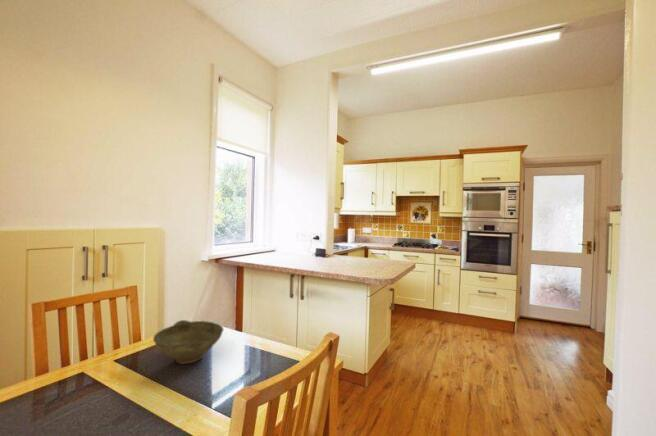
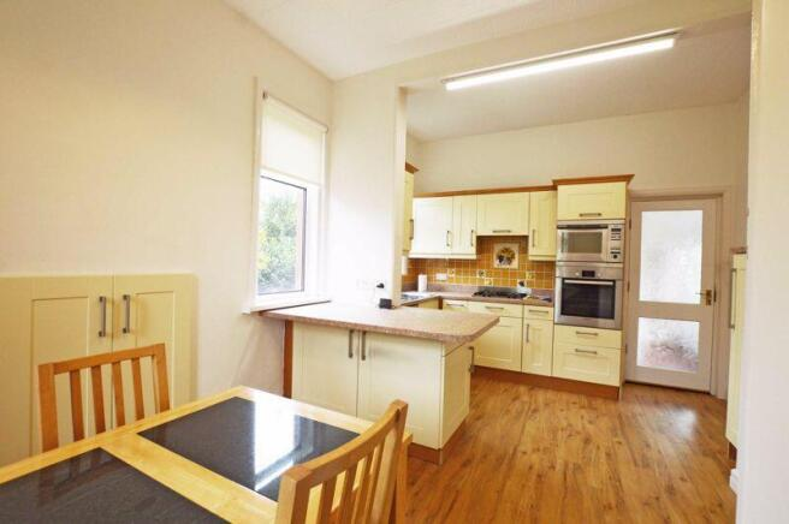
- bowl (189, 344)
